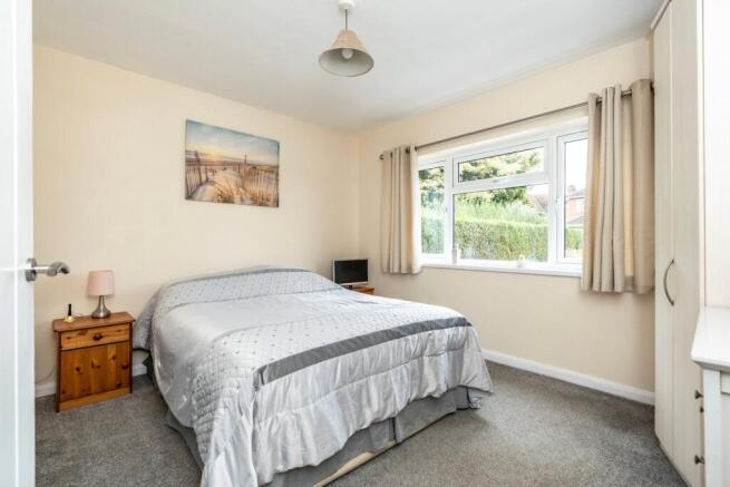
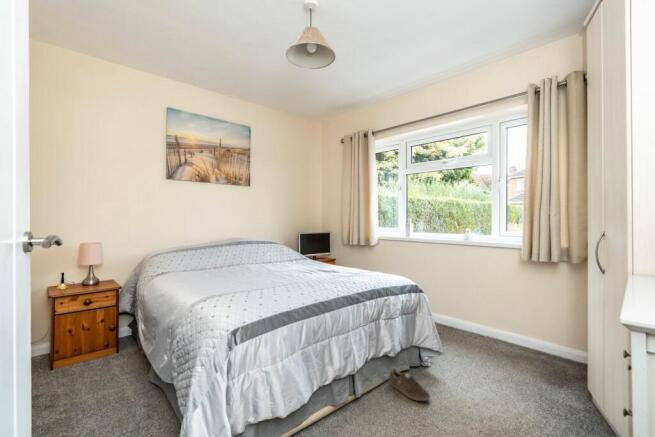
+ sneaker (407, 383)
